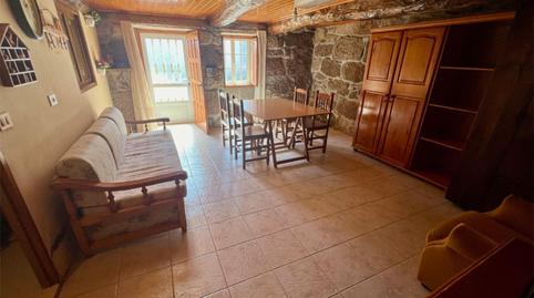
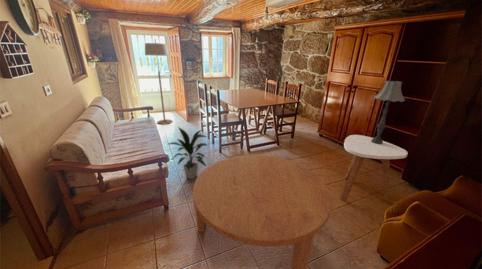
+ indoor plant (191, 153)
+ floor lamp (160, 83)
+ side table (360, 166)
+ table lamp (385, 113)
+ coffee table (258, 208)
